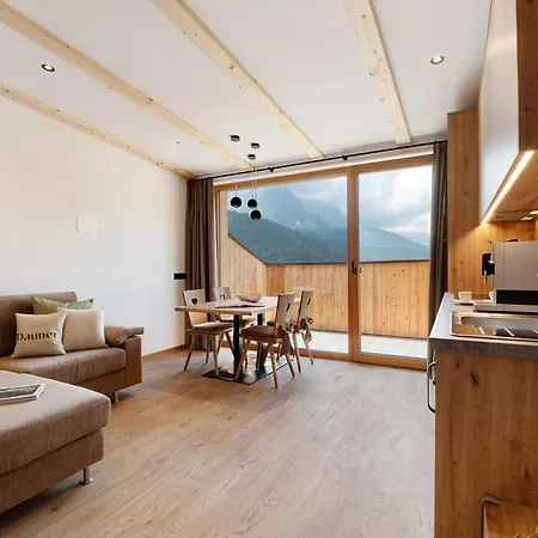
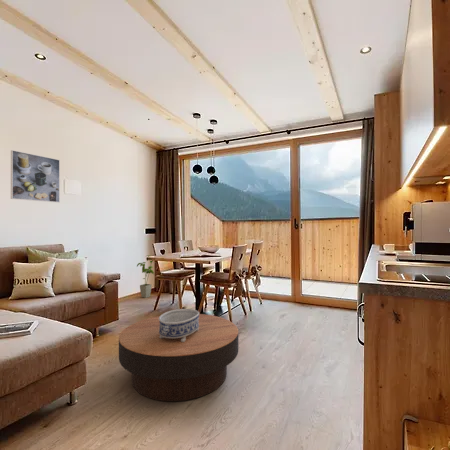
+ house plant (148, 275)
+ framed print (36, 178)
+ decorative bowl (179, 324)
+ coffee table (180, 352)
